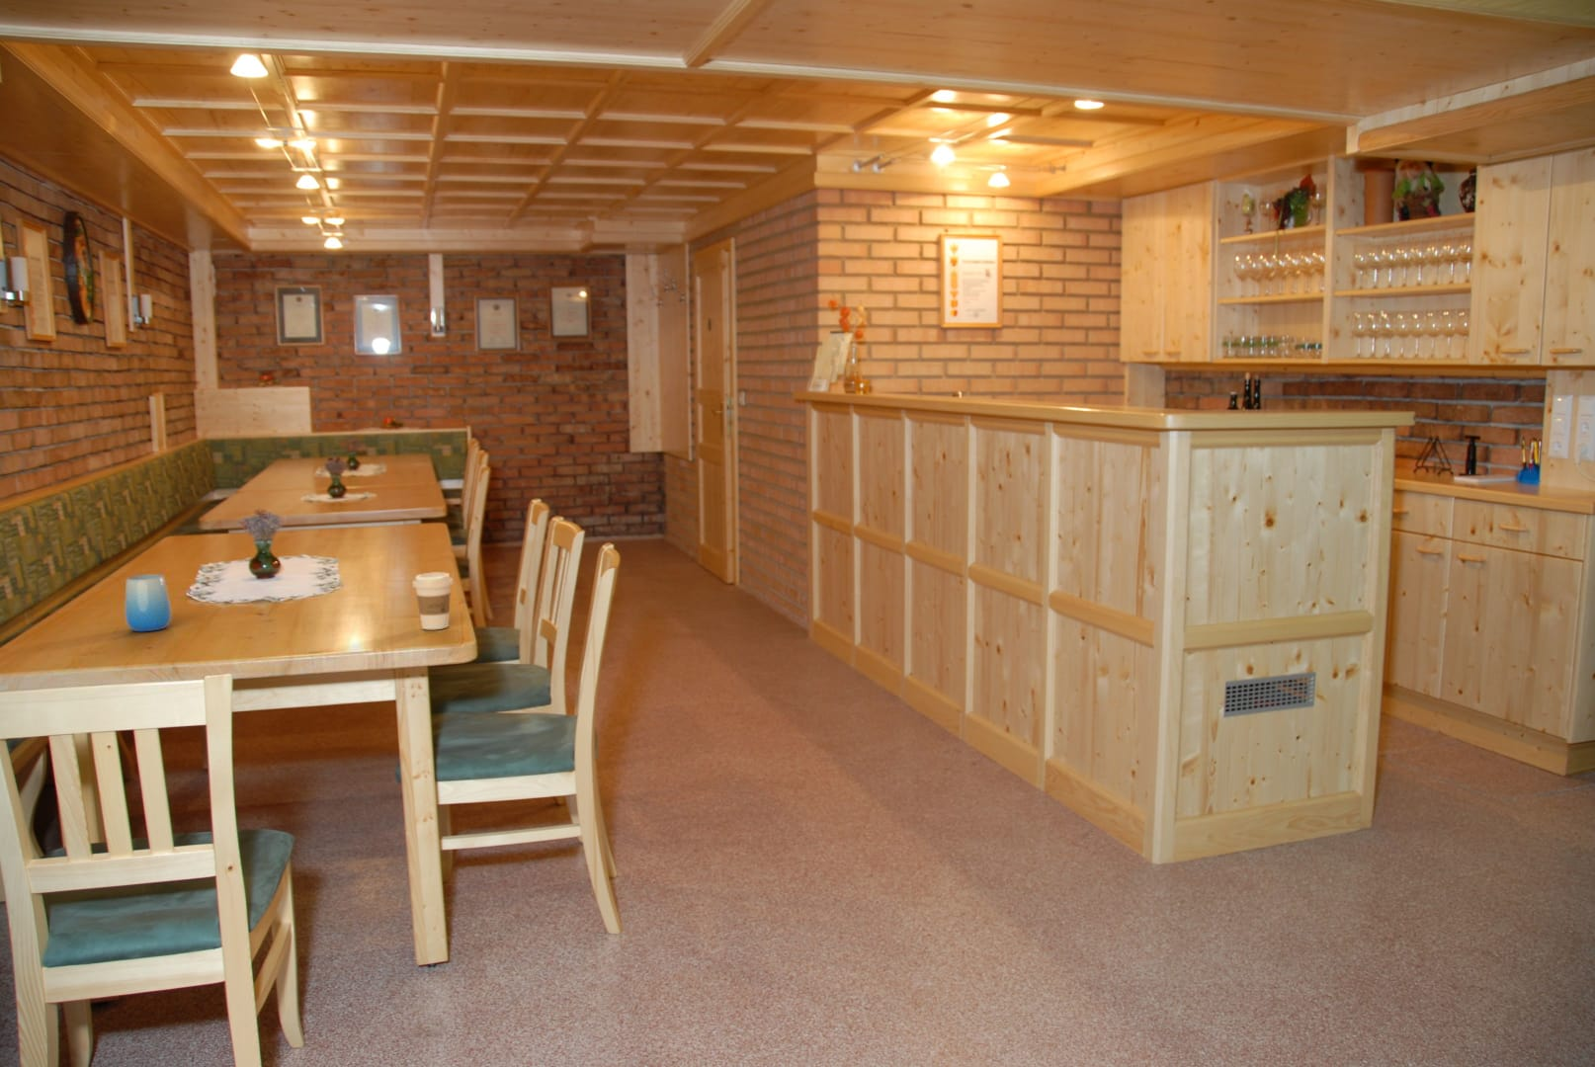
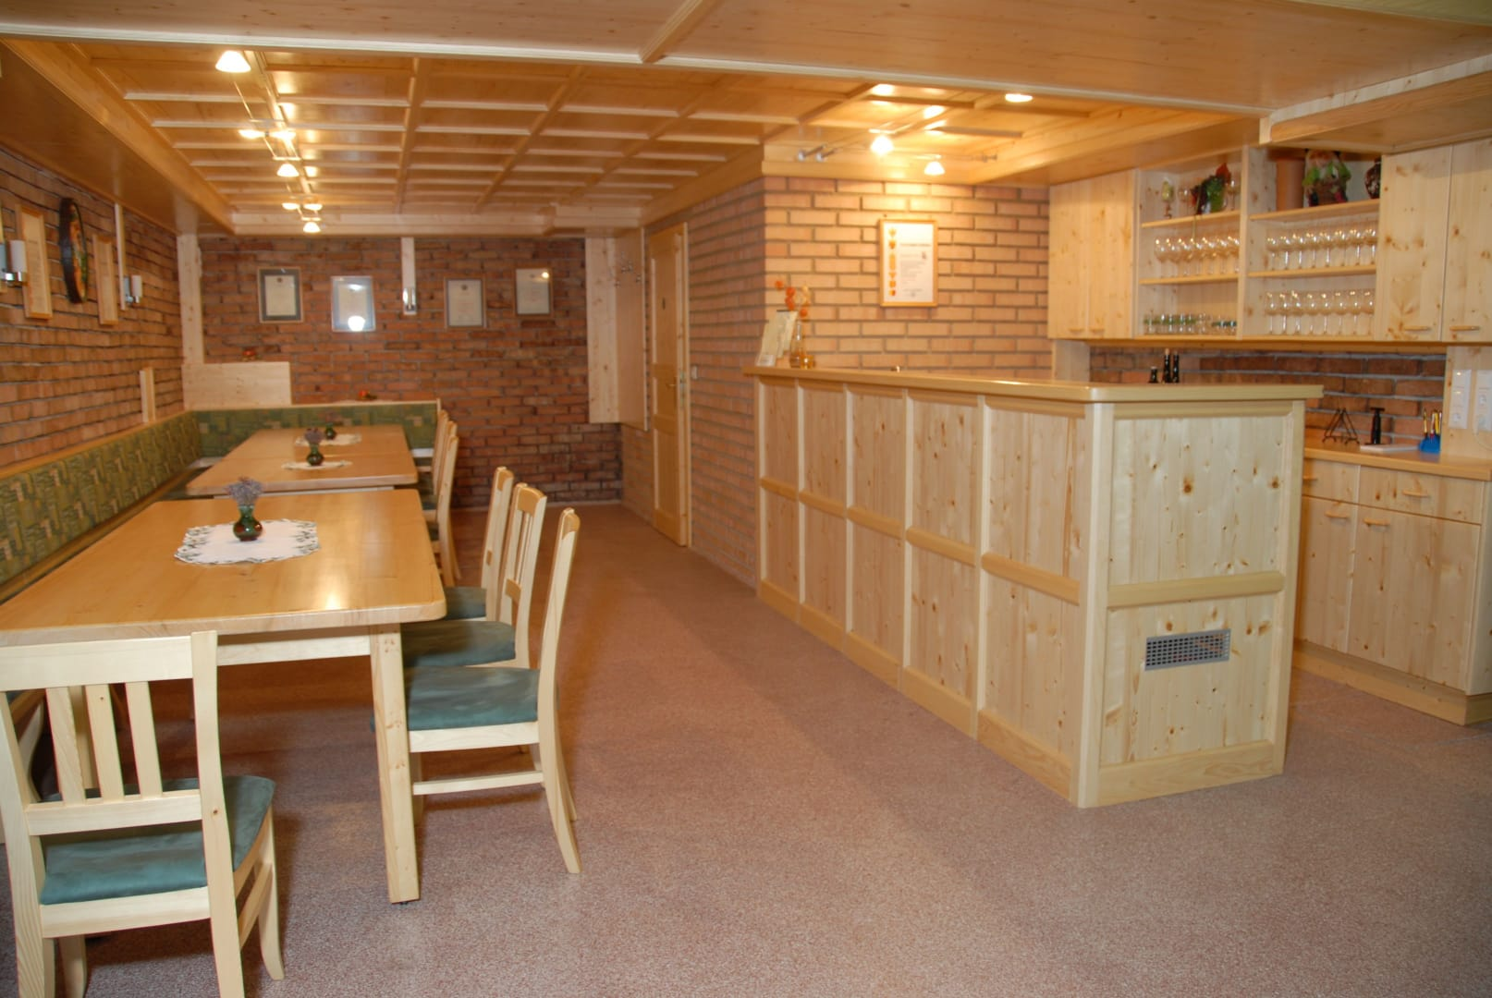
- cup (148, 603)
- coffee cup (434, 600)
